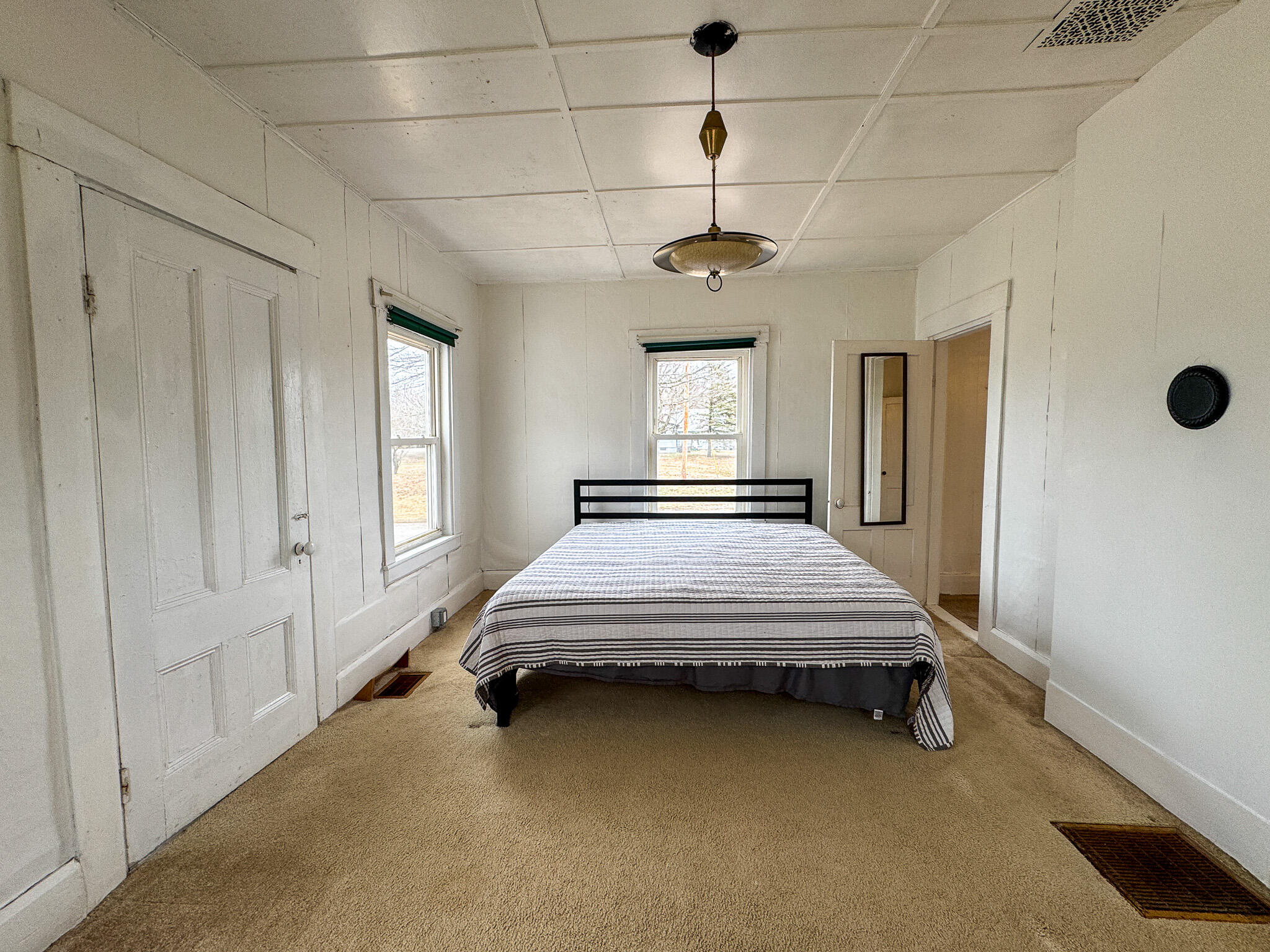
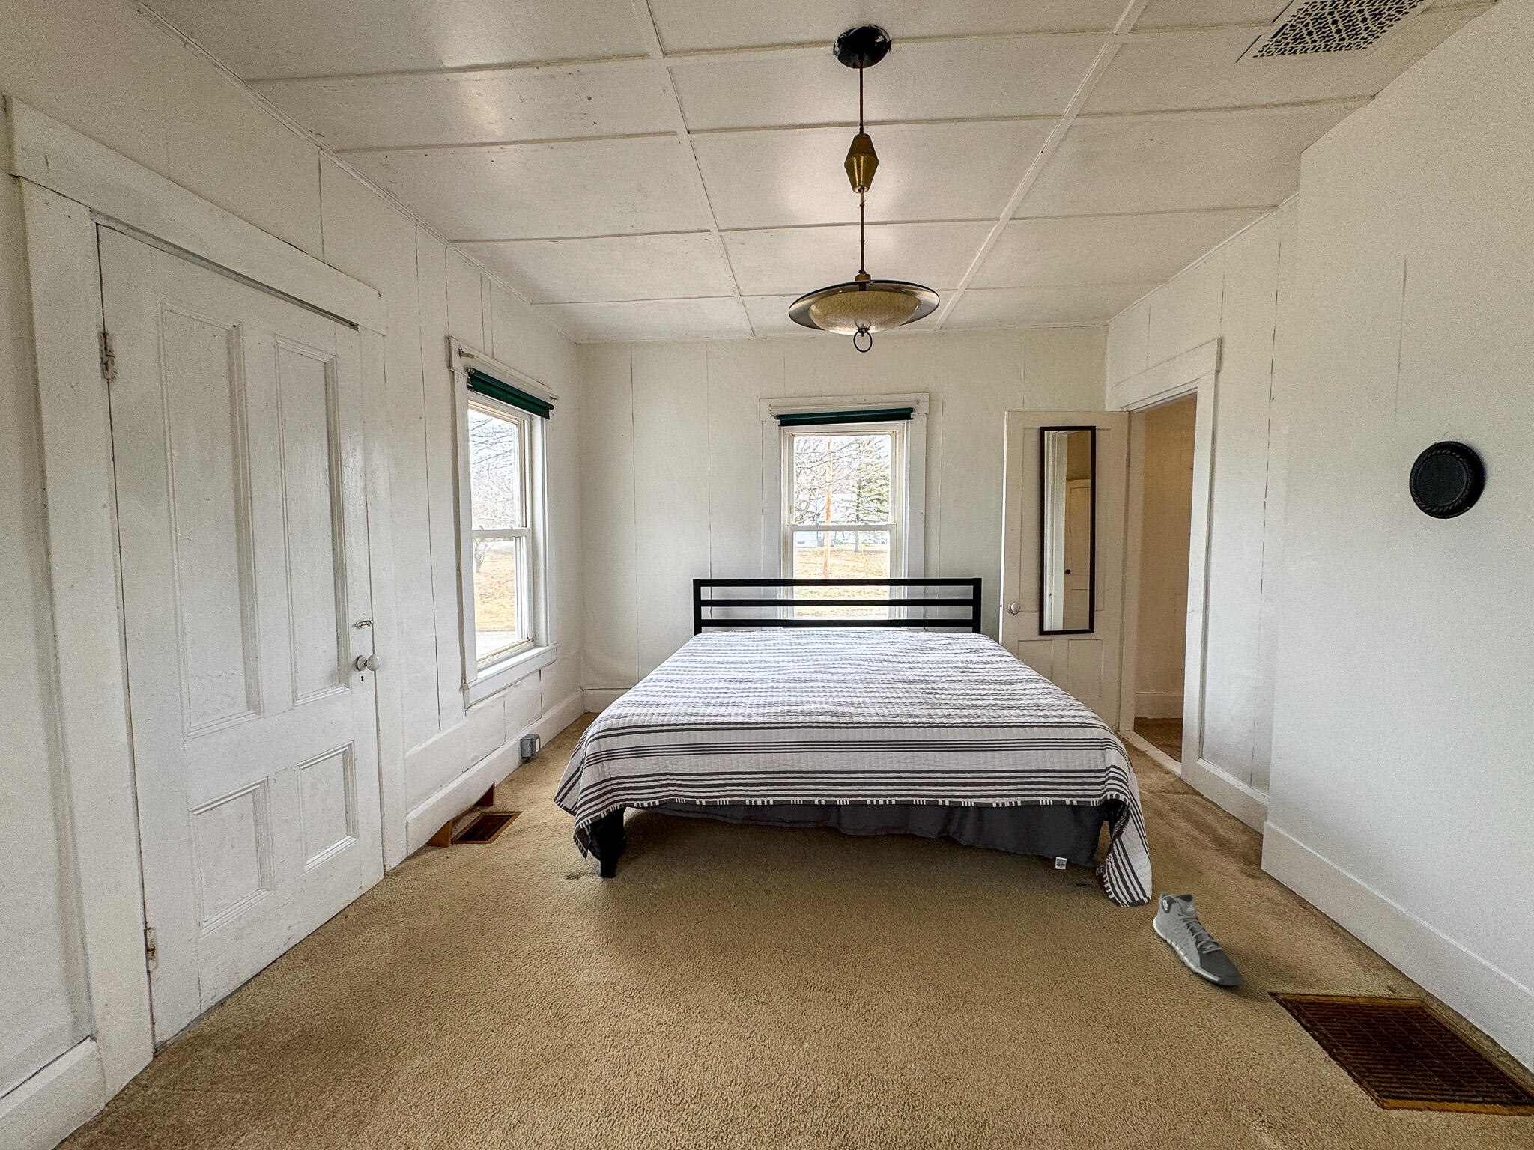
+ sneaker (1193, 929)
